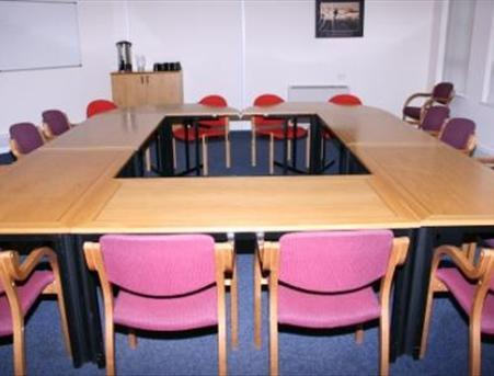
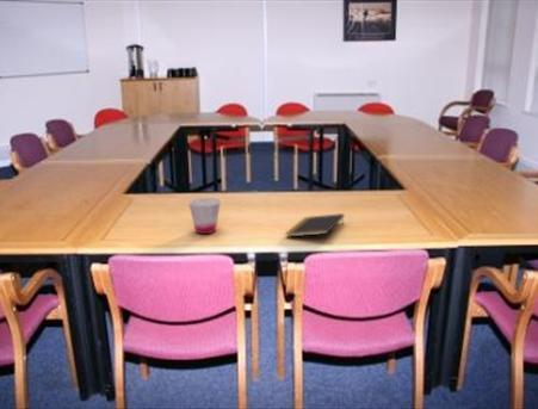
+ notepad (315, 224)
+ cup (204, 216)
